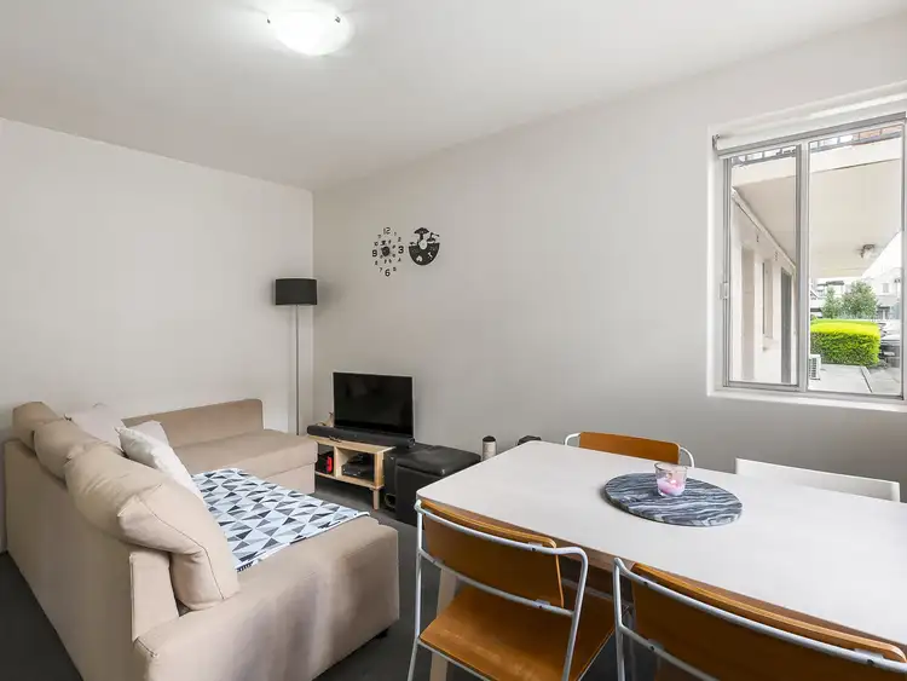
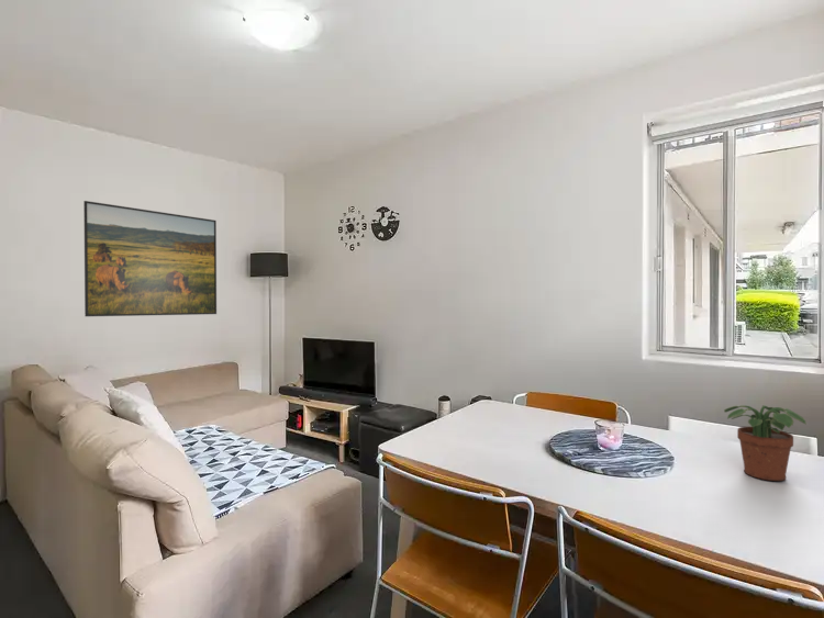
+ potted plant (762, 441)
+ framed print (157, 263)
